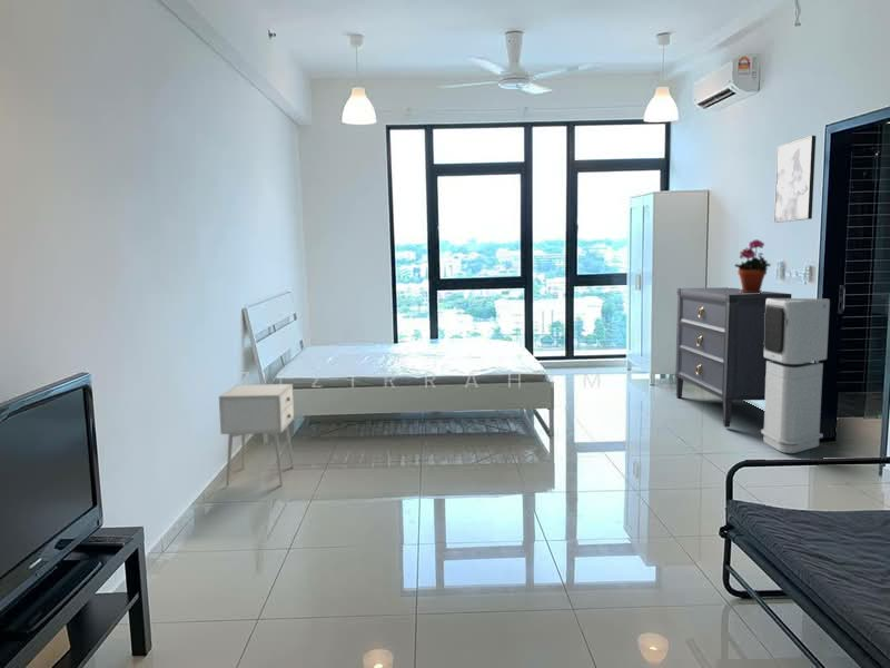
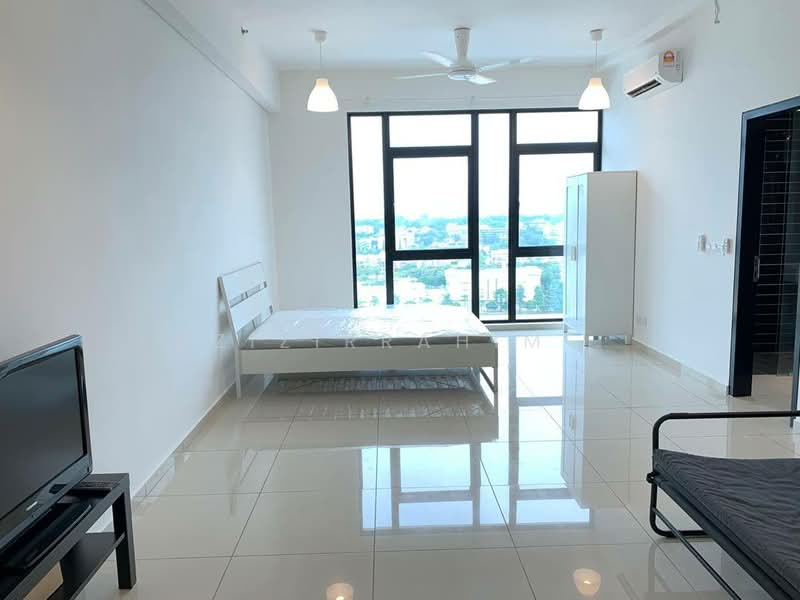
- dresser (725, 351)
- potted plant (752, 266)
- wall art (793, 180)
- air purifier (798, 373)
- nightstand (260, 432)
